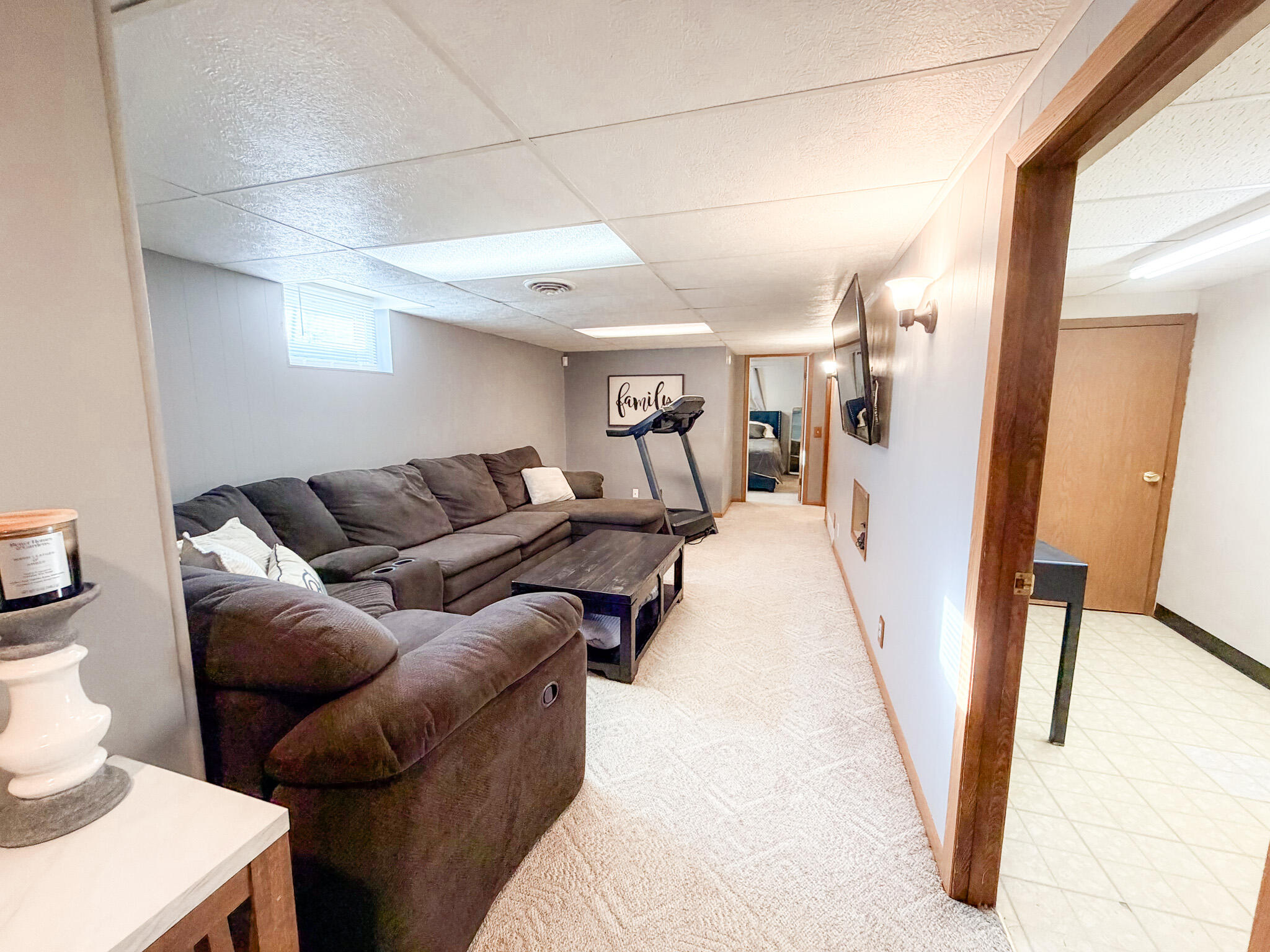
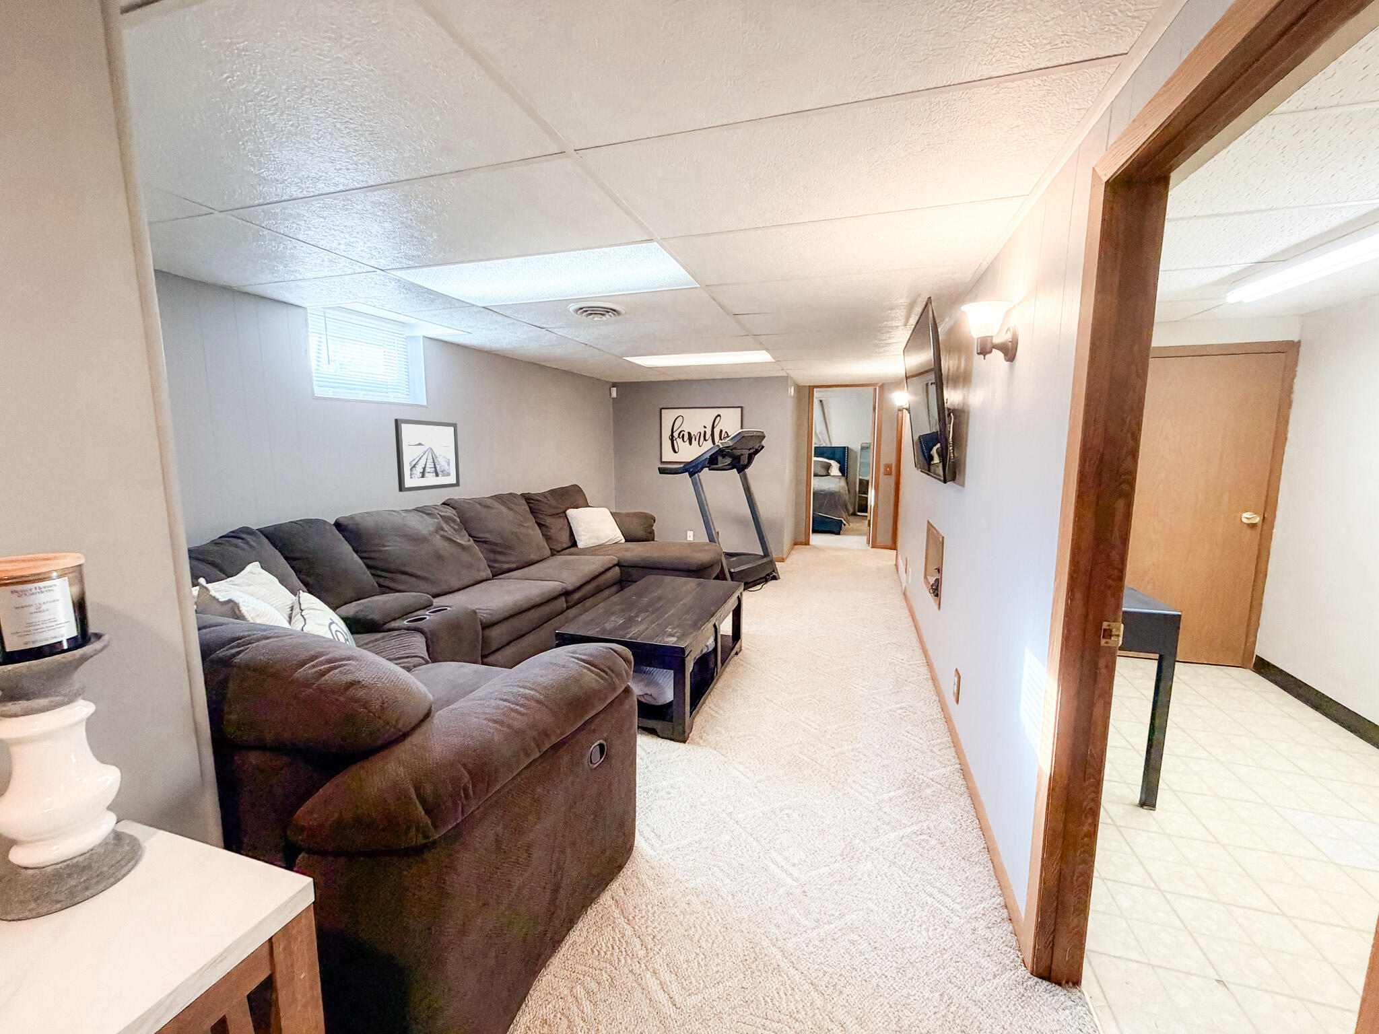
+ wall art (430, 455)
